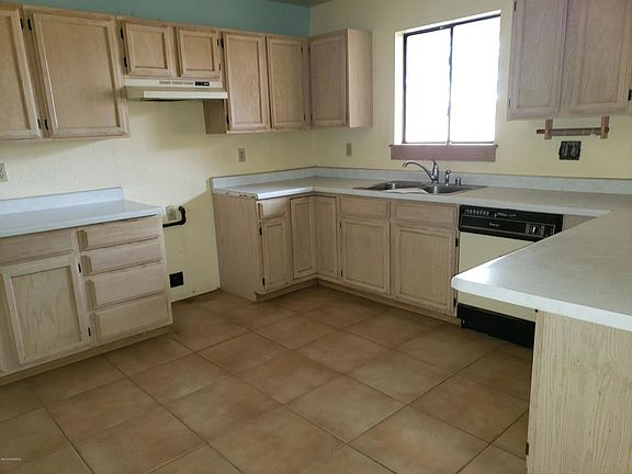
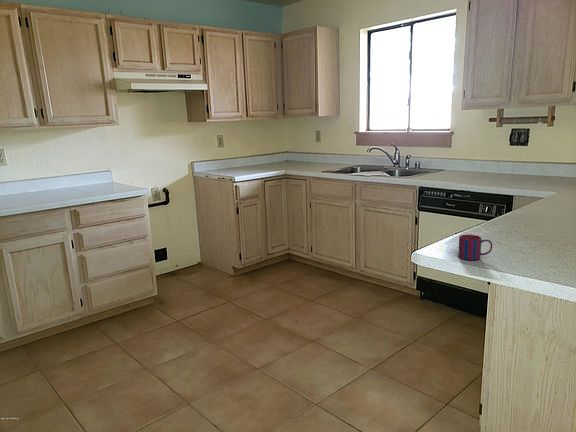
+ mug (475, 247)
